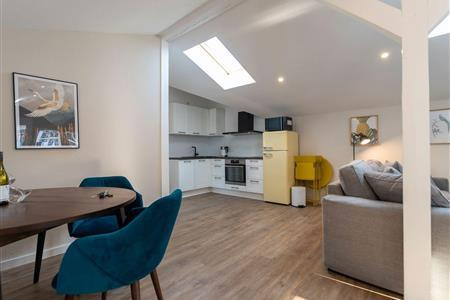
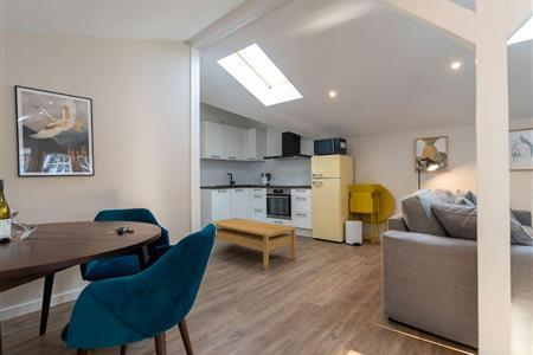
+ coffee table (249, 239)
